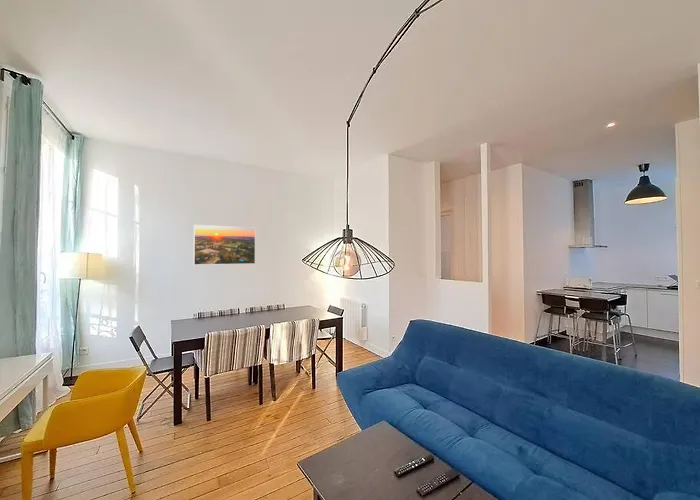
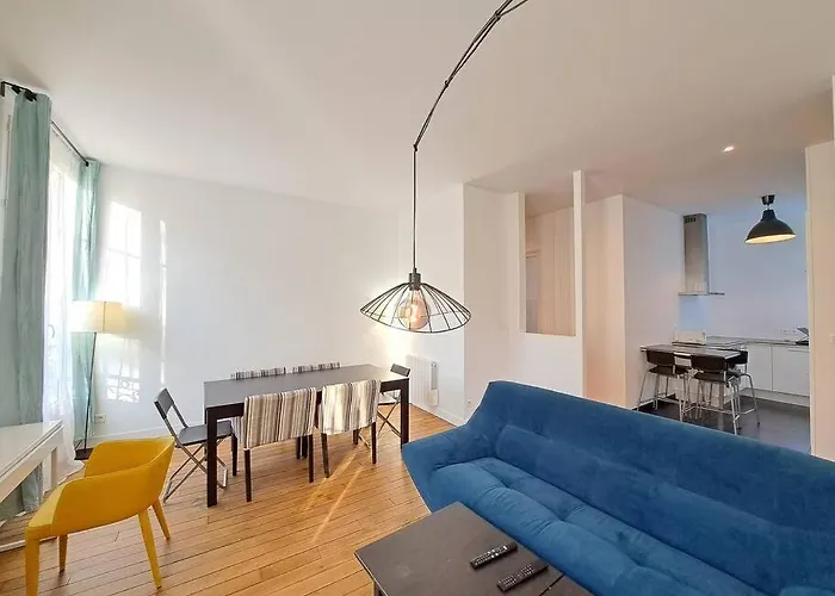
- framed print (226, 245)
